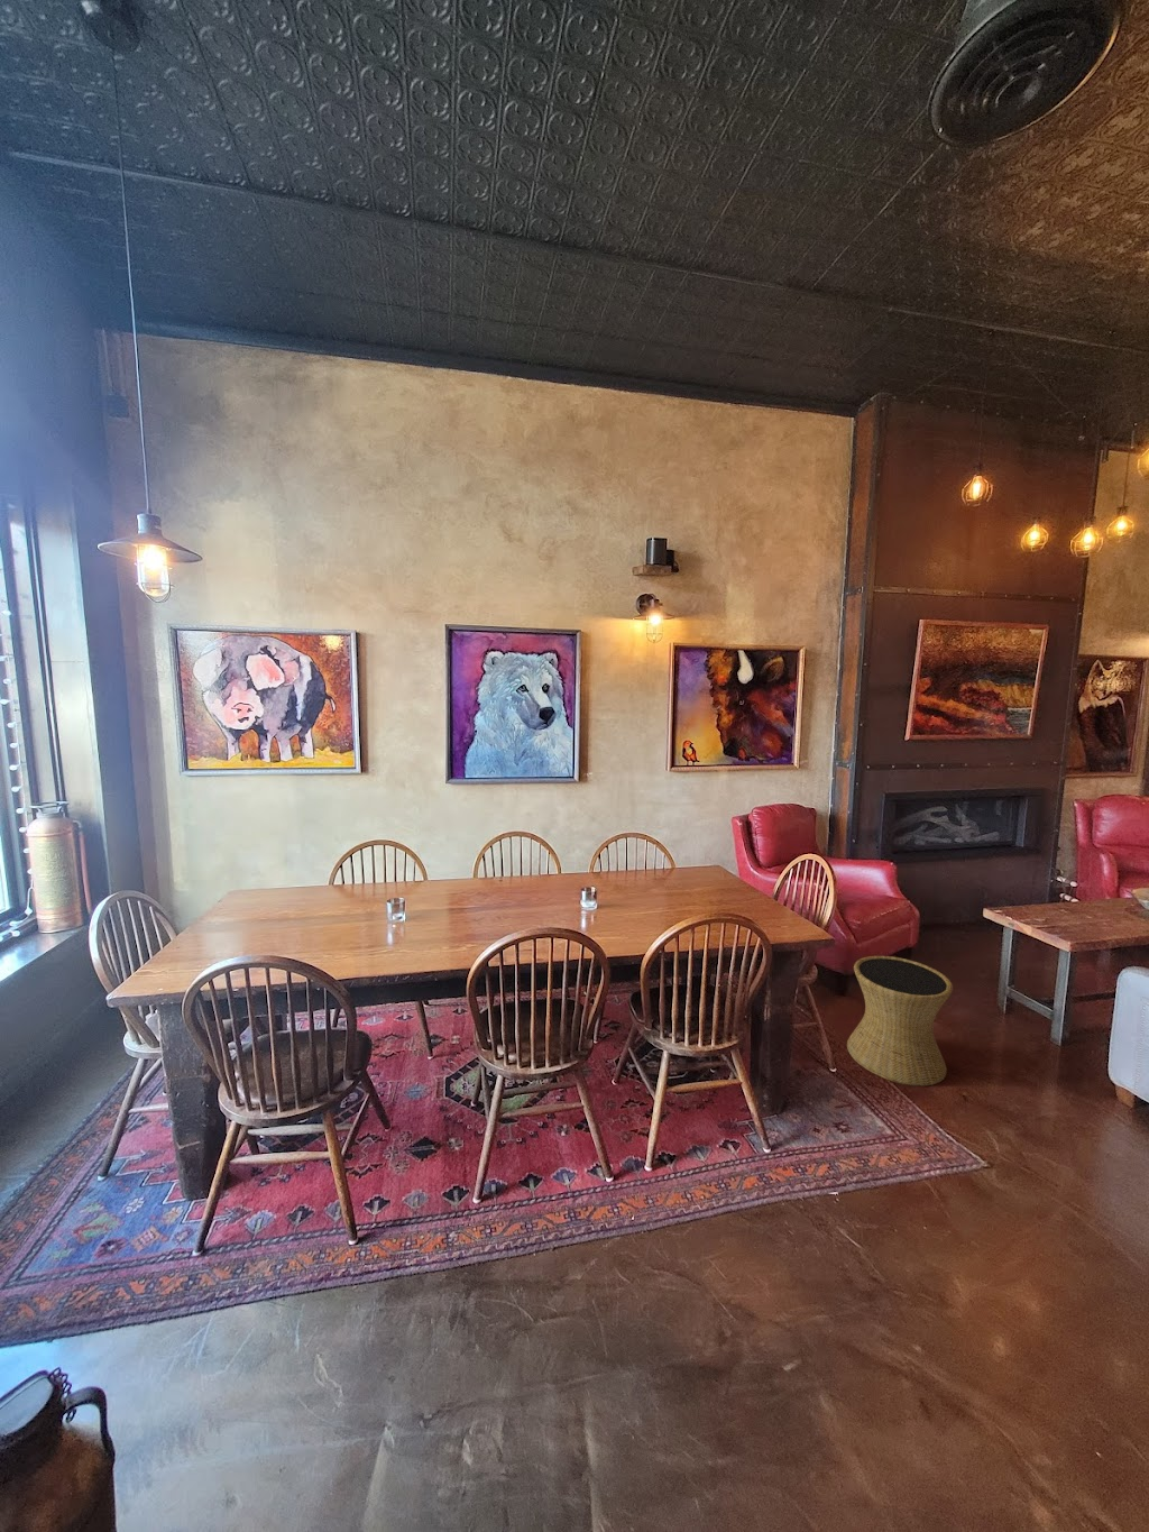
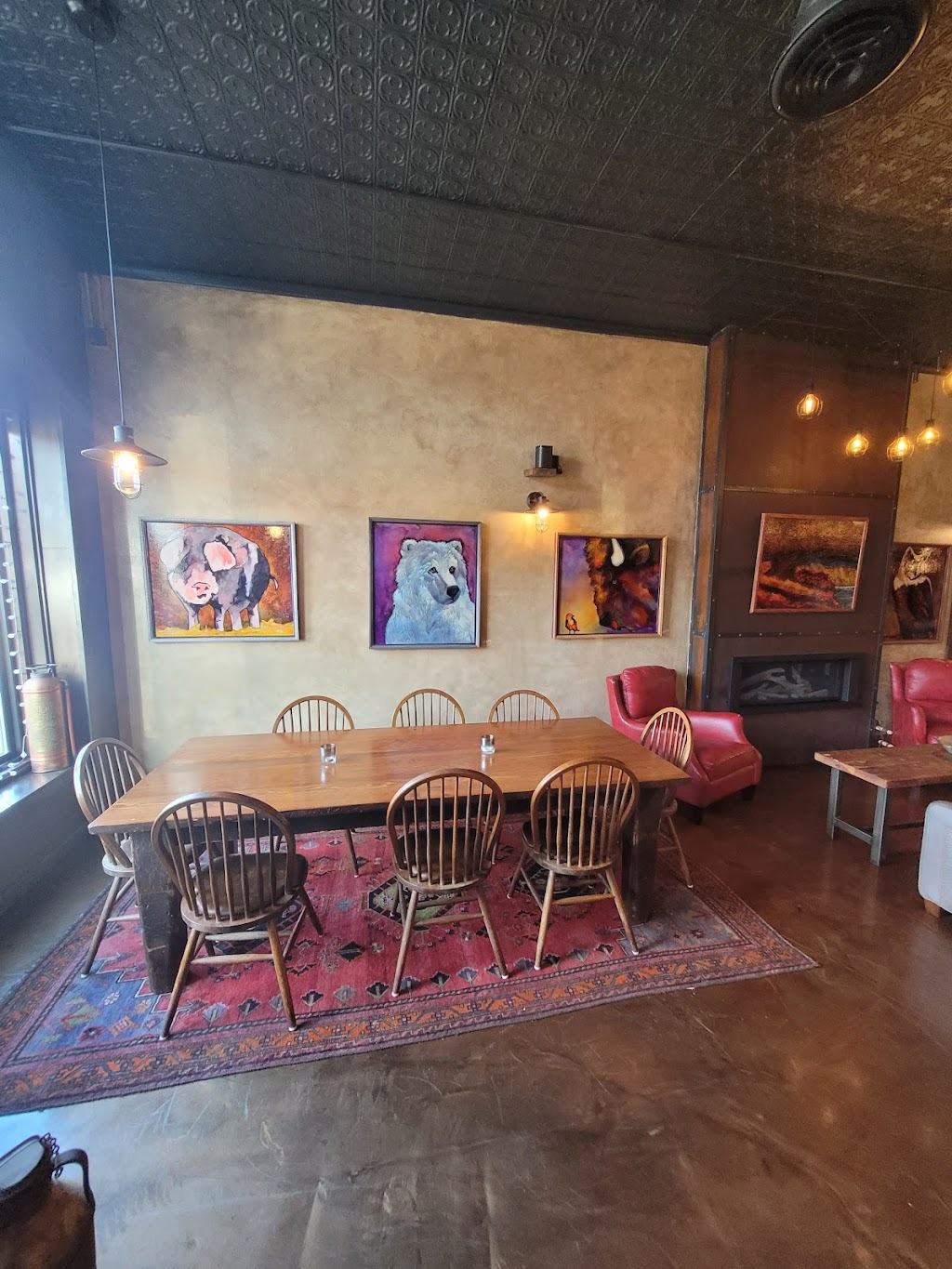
- side table (898, 1015)
